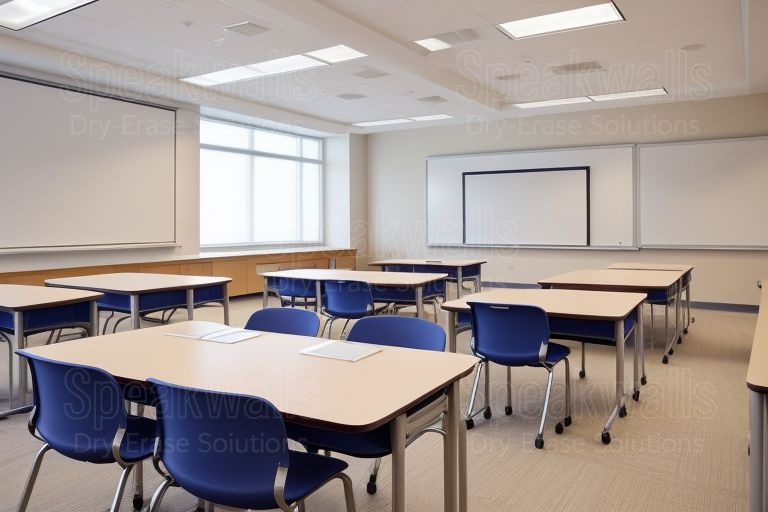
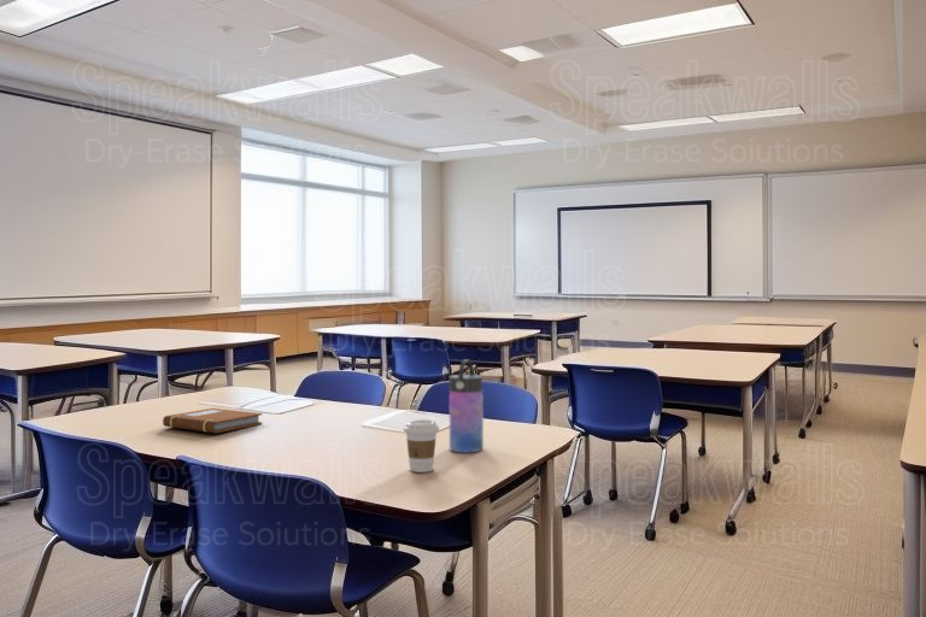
+ coffee cup (421, 445)
+ notebook (211, 419)
+ water bottle (465, 404)
